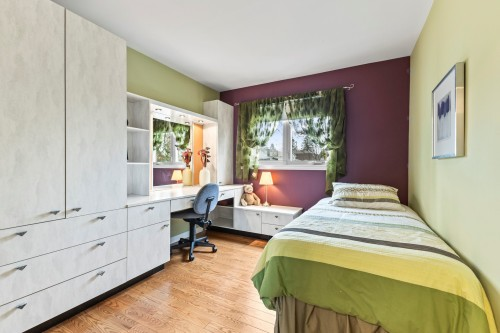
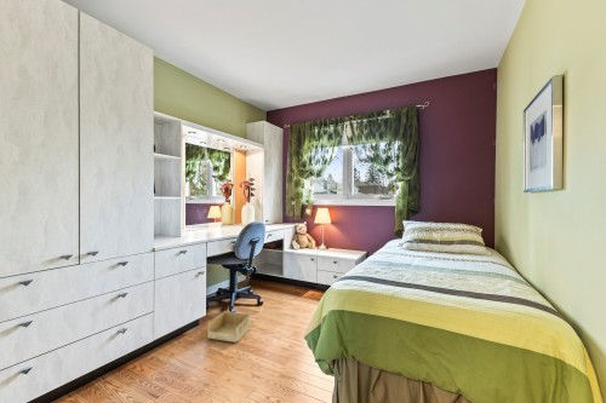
+ storage bin (229, 326)
